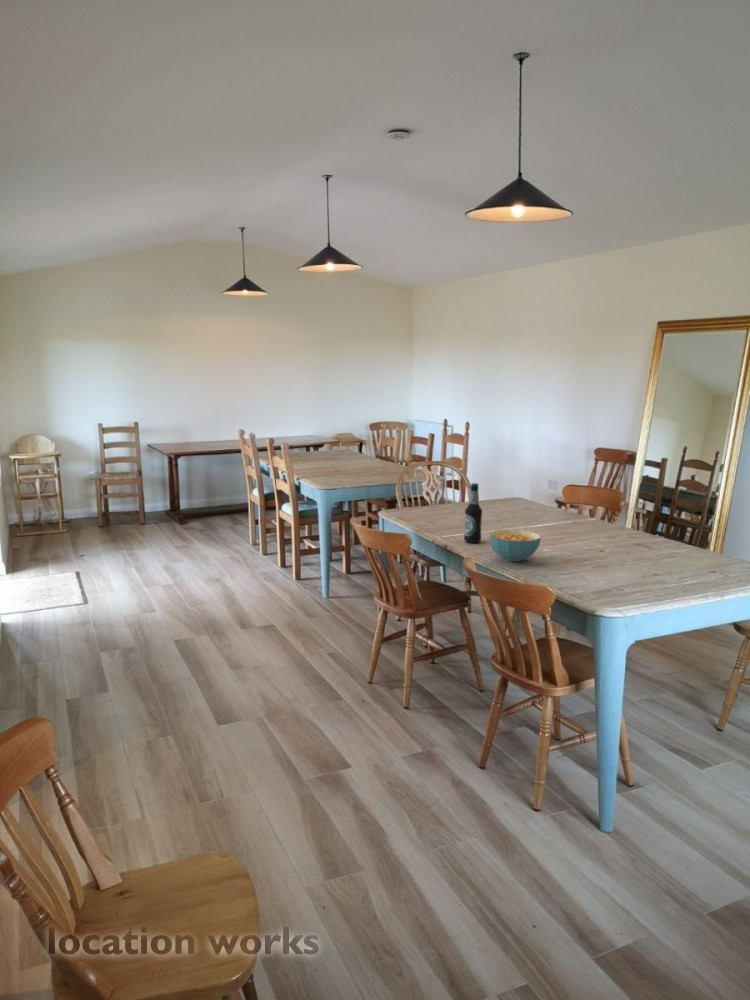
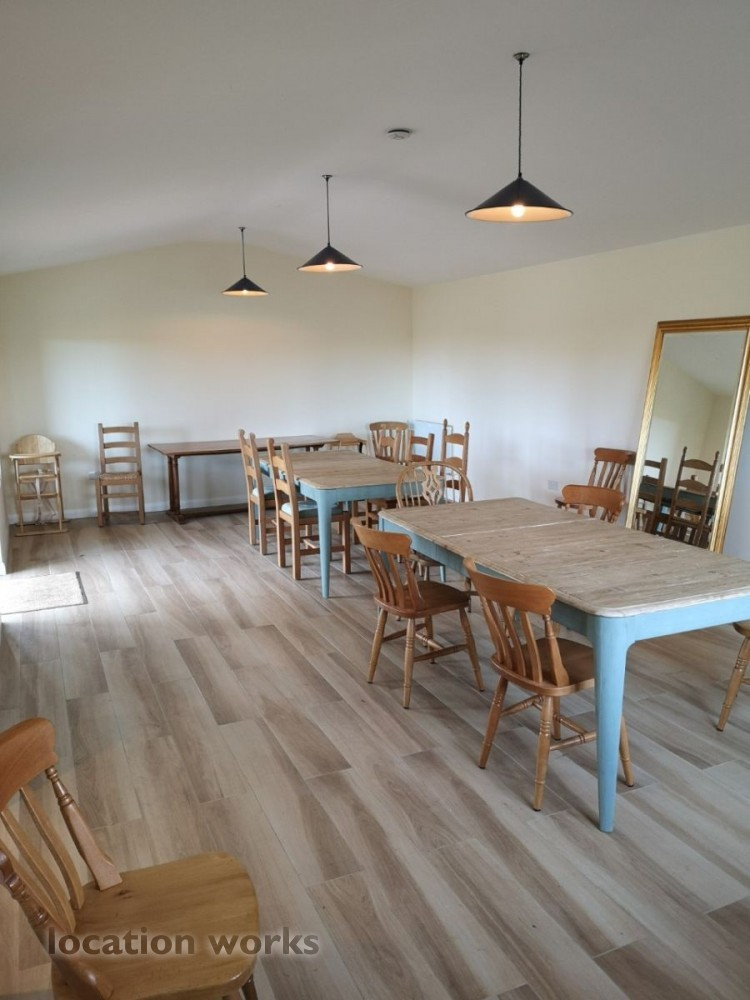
- bottle (473, 512)
- cereal bowl (514, 547)
